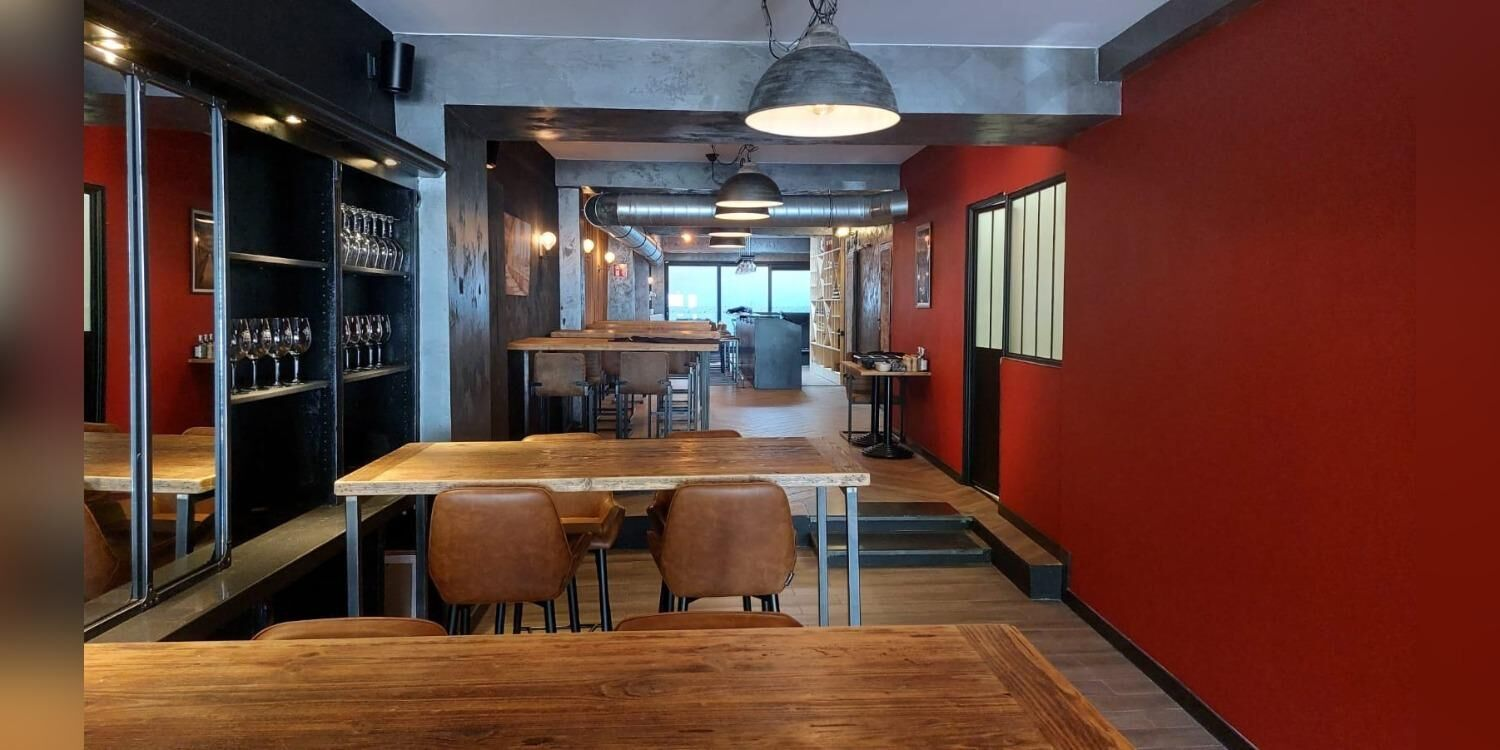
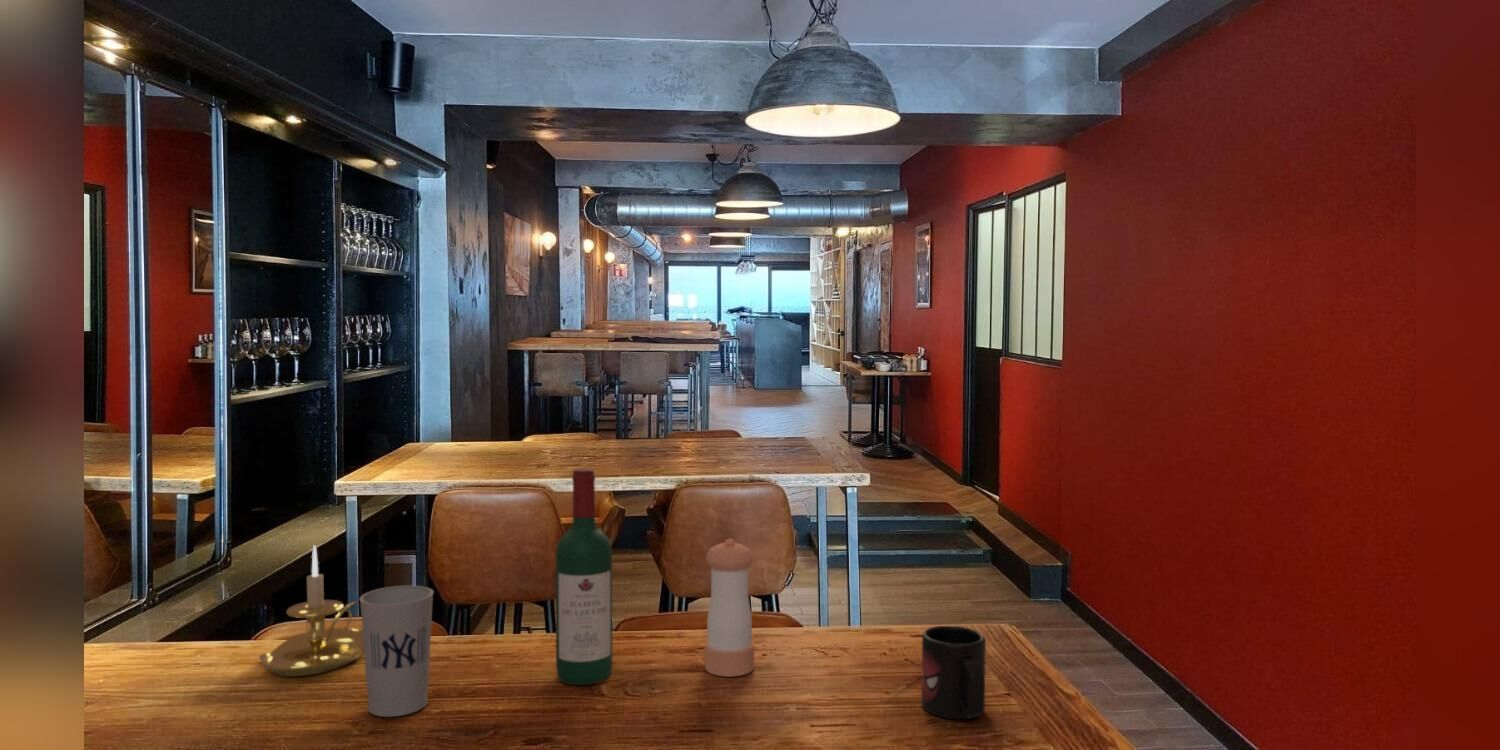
+ wine bottle (584, 573)
+ cup (397, 650)
+ pepper shaker (729, 603)
+ mug (958, 676)
+ candle holder (320, 599)
